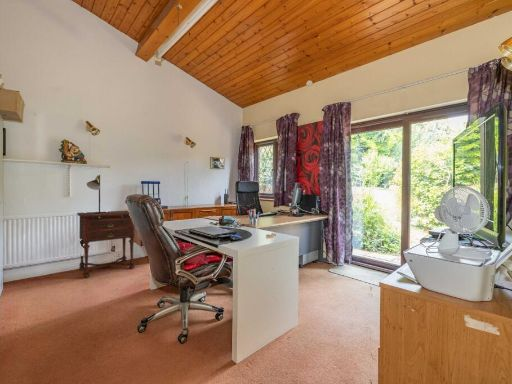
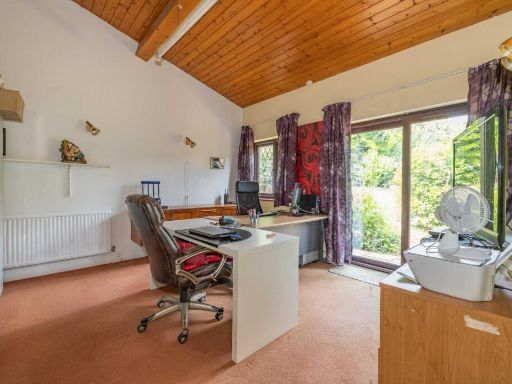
- side table (106, 239)
- table lamp (99, 193)
